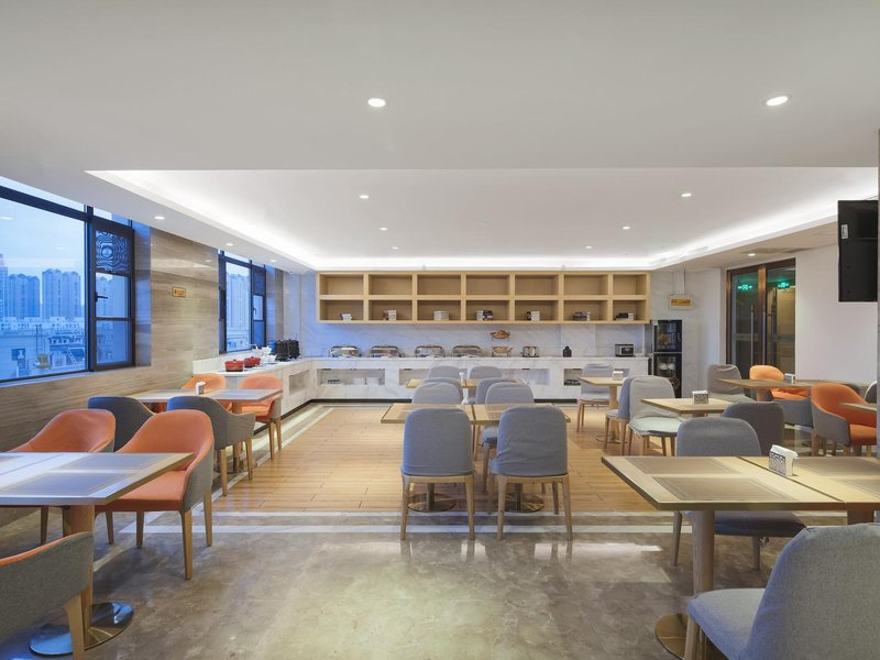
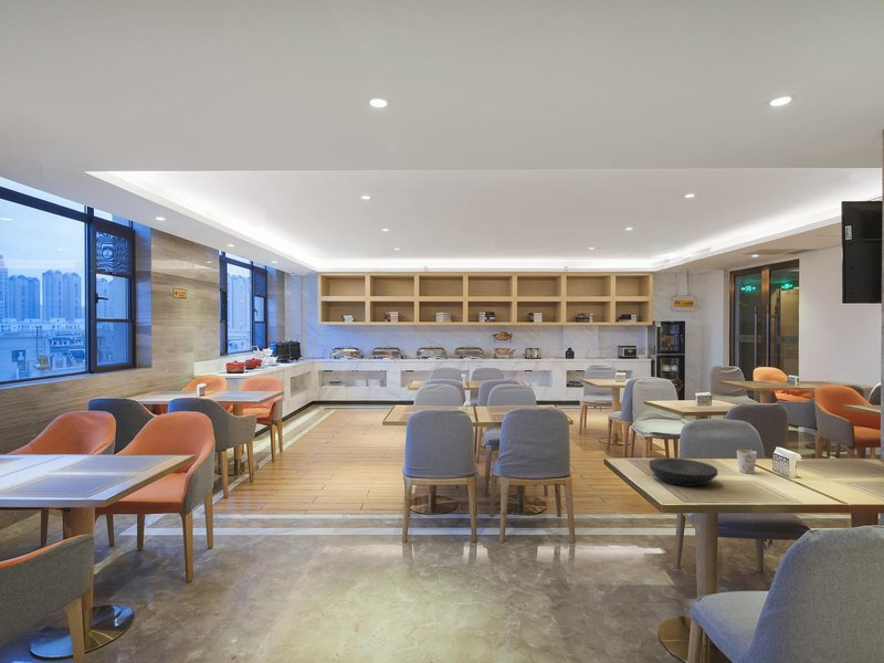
+ mug (746, 461)
+ plate (682, 473)
